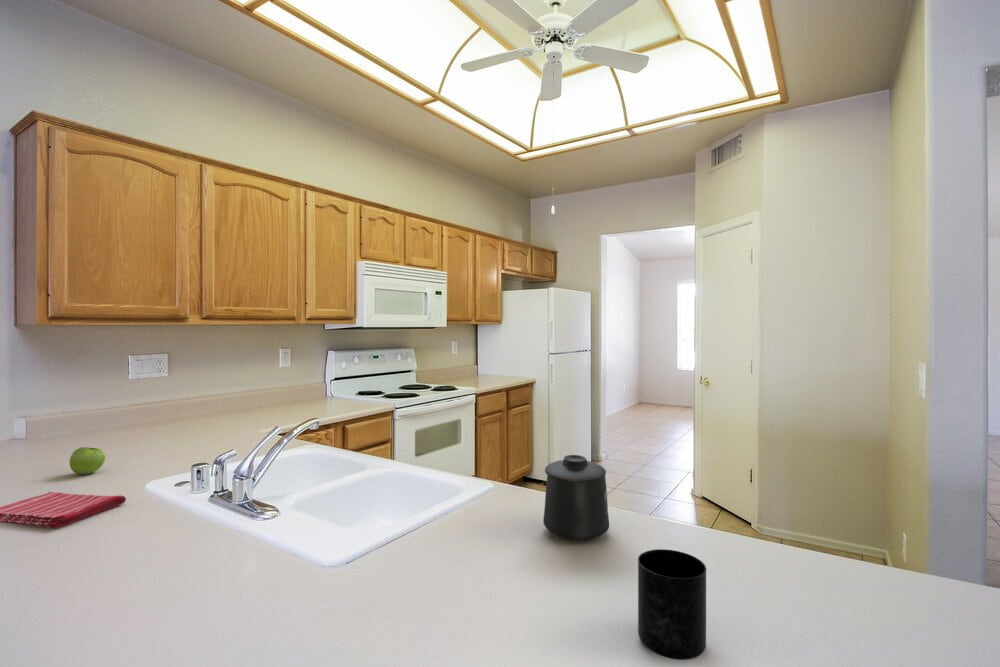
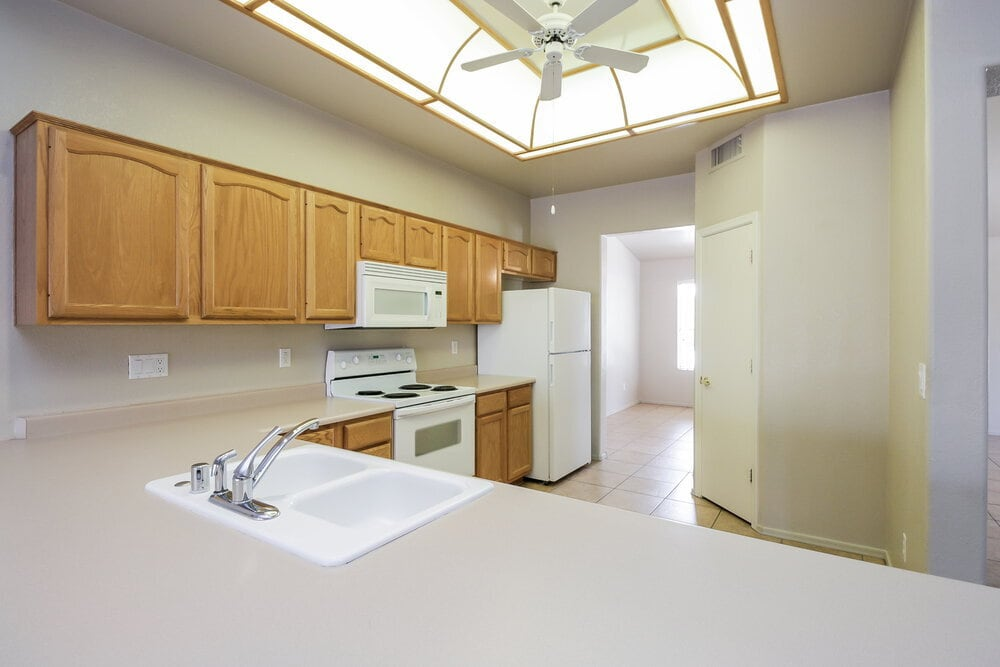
- dish towel (55, 506)
- mug (671, 597)
- mug (572, 491)
- fruit (87, 459)
